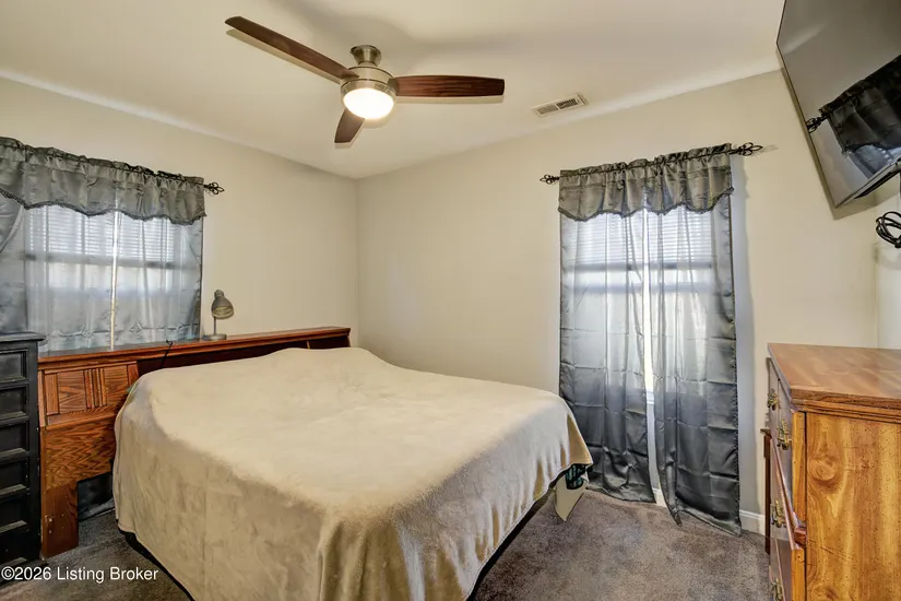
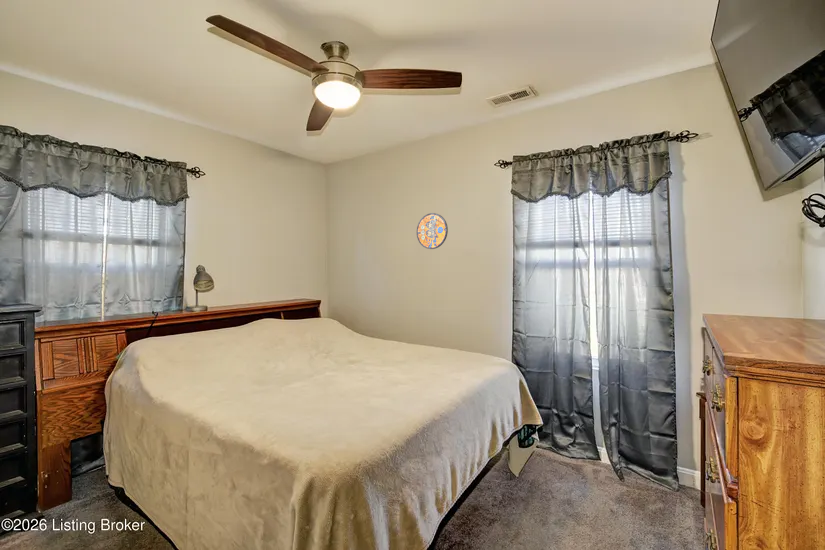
+ manhole cover (431, 231)
